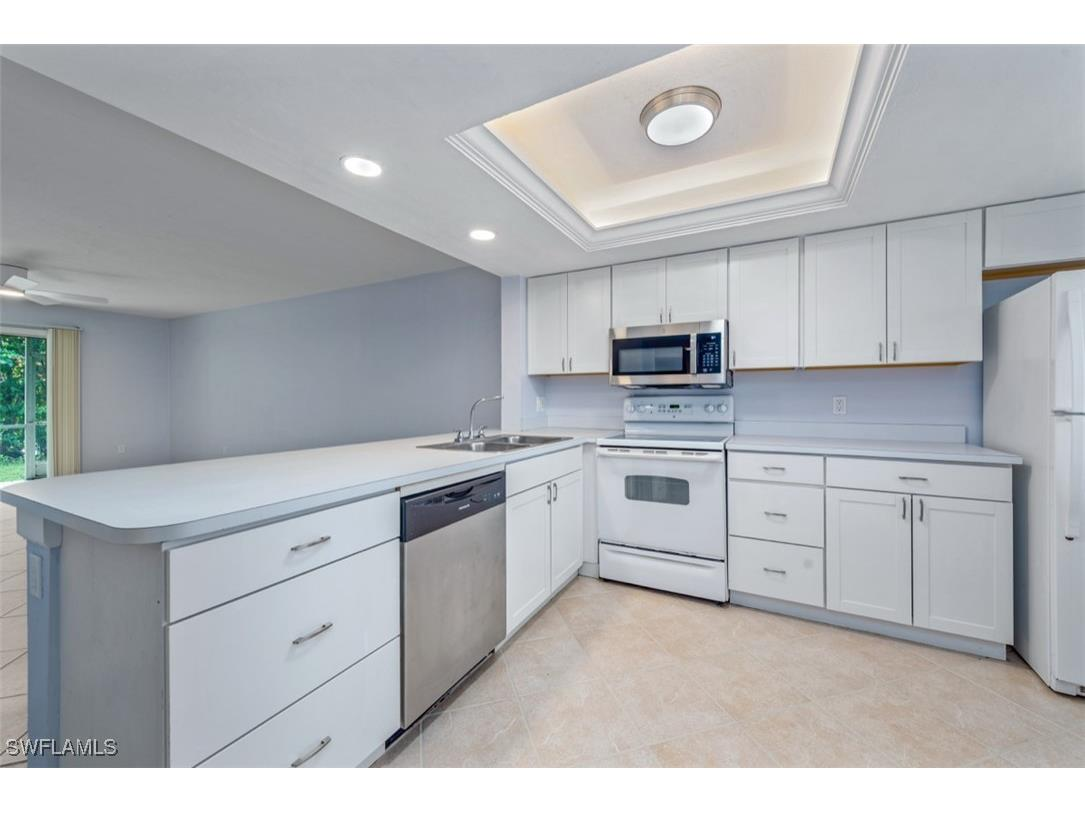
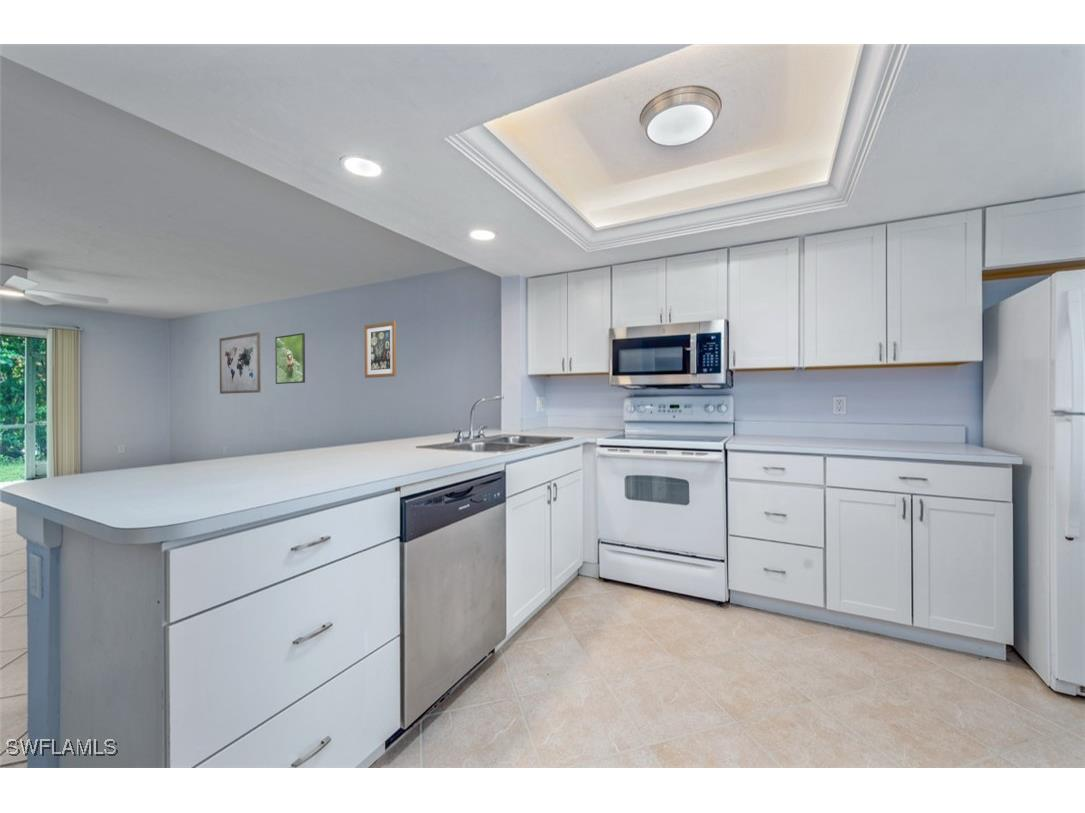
+ wall art (380, 350)
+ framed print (289, 359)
+ wall art (239, 364)
